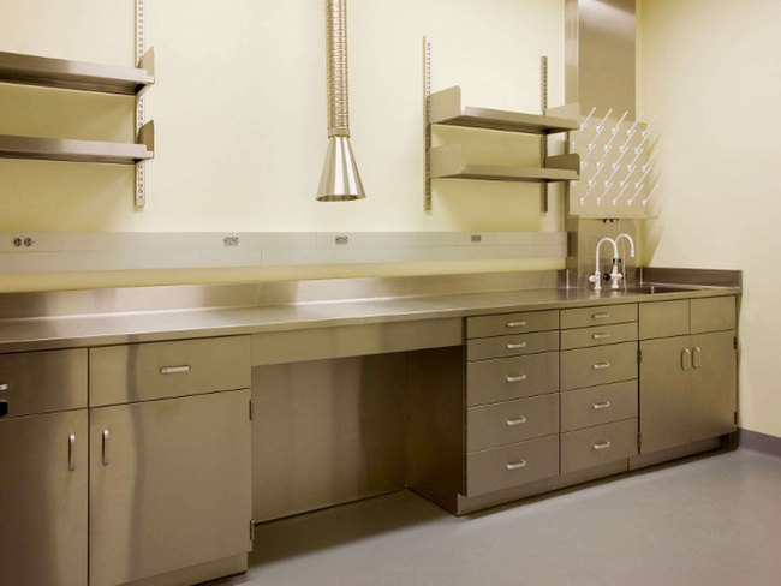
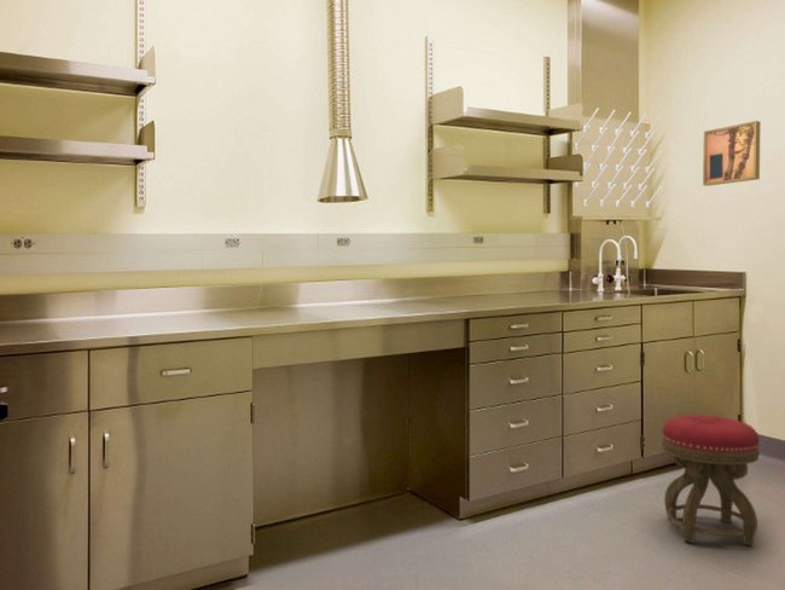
+ stool (709, 475)
+ wall art (731, 154)
